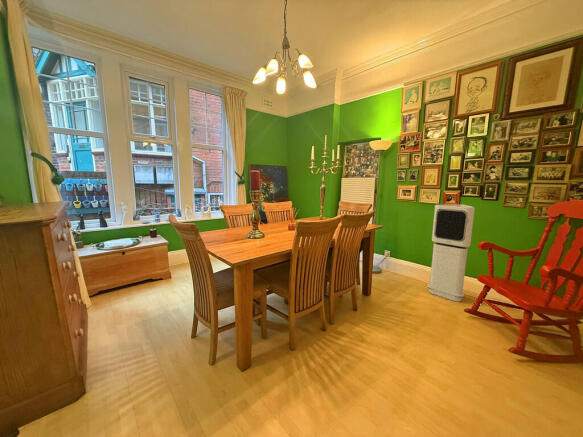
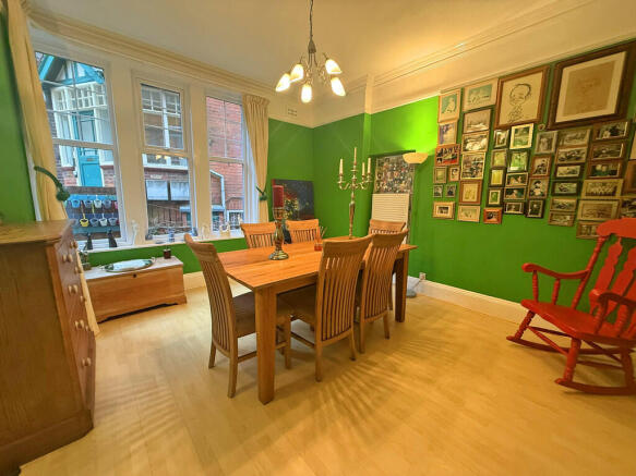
- air purifier (452, 250)
